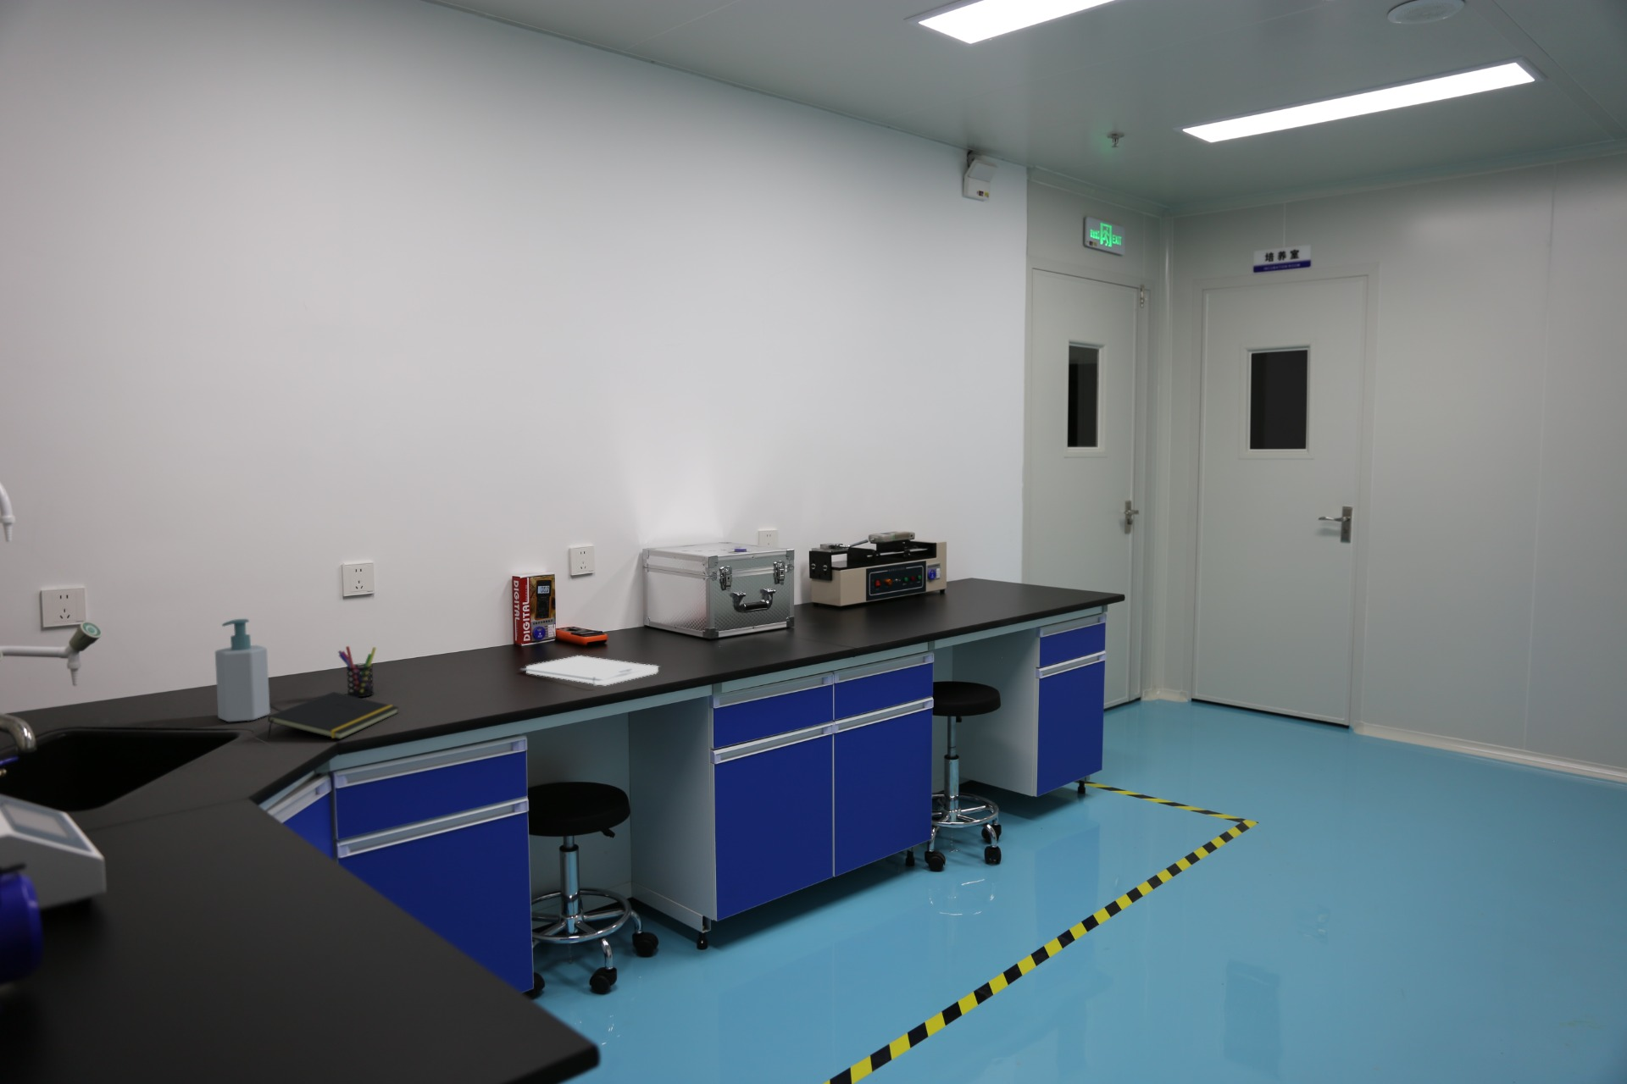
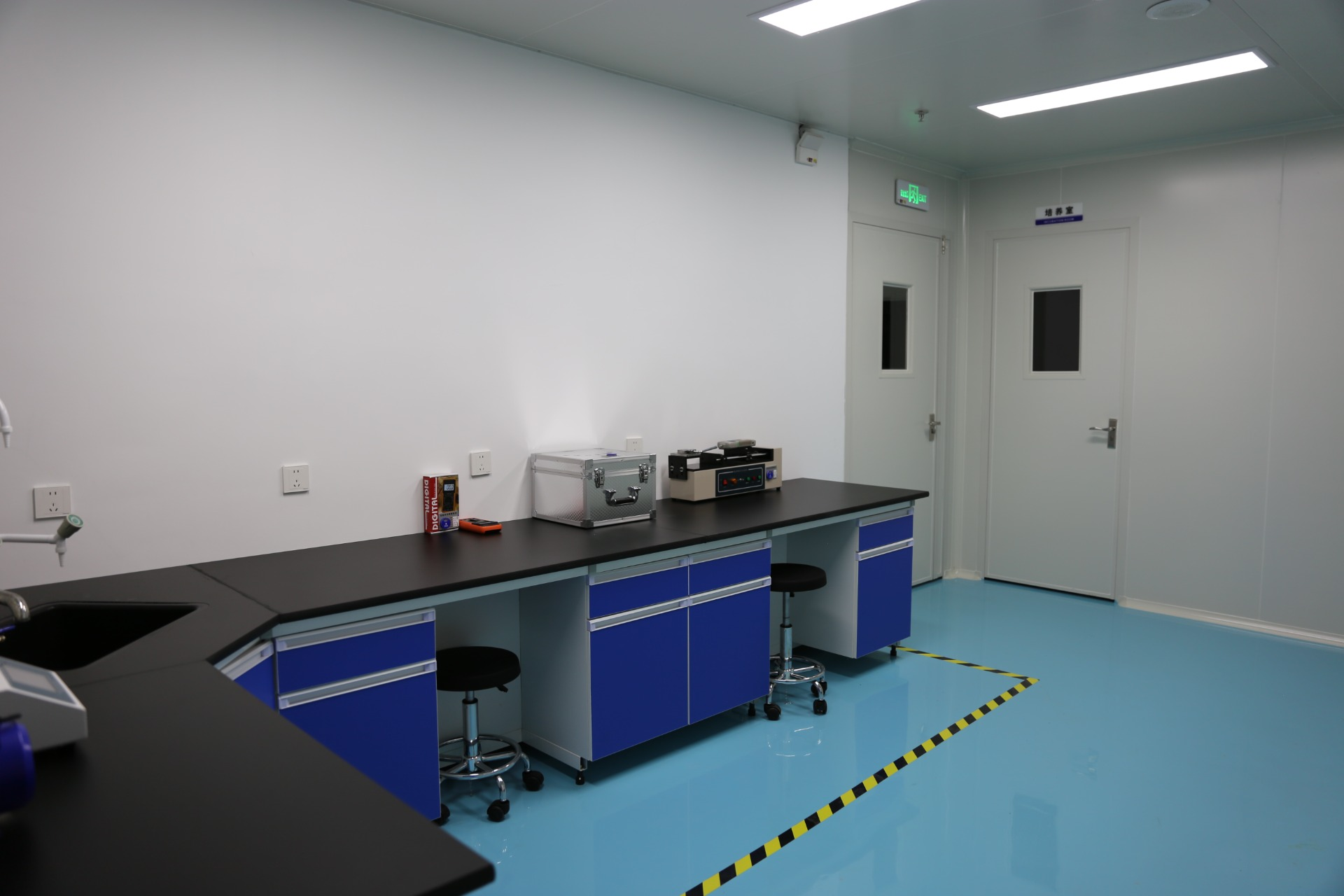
- clipboard (590, 668)
- notepad (335, 714)
- soap bottle (242, 668)
- pen holder (361, 670)
